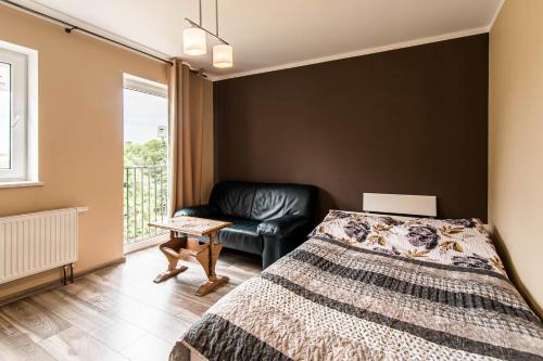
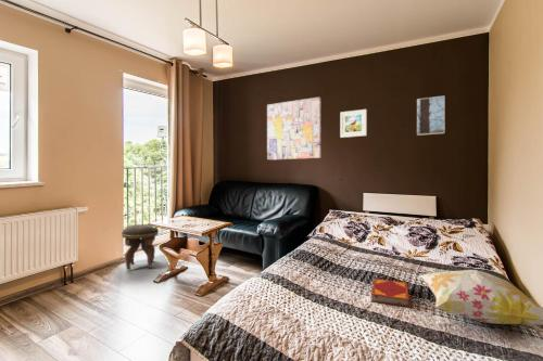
+ hardback book (390, 291)
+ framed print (353, 124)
+ wall art (292, 130)
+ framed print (430, 116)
+ footstool (139, 245)
+ decorative pillow (476, 294)
